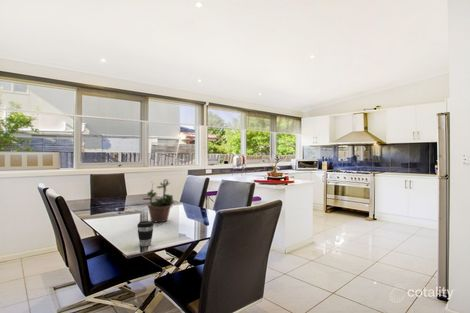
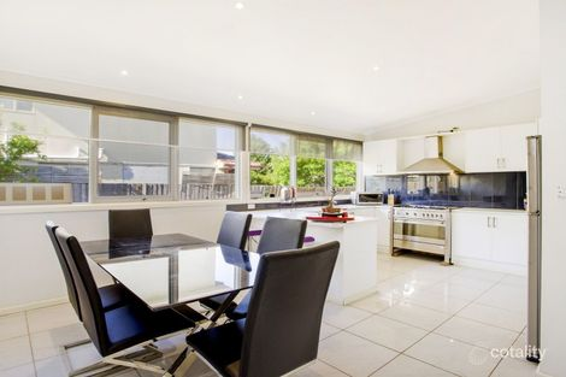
- potted plant (160, 199)
- coffee cup (145, 233)
